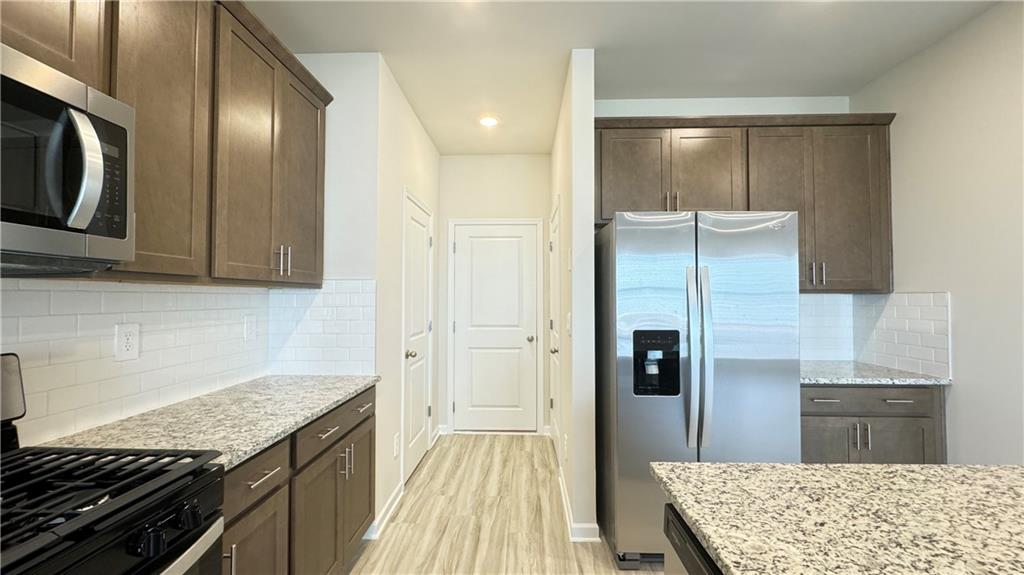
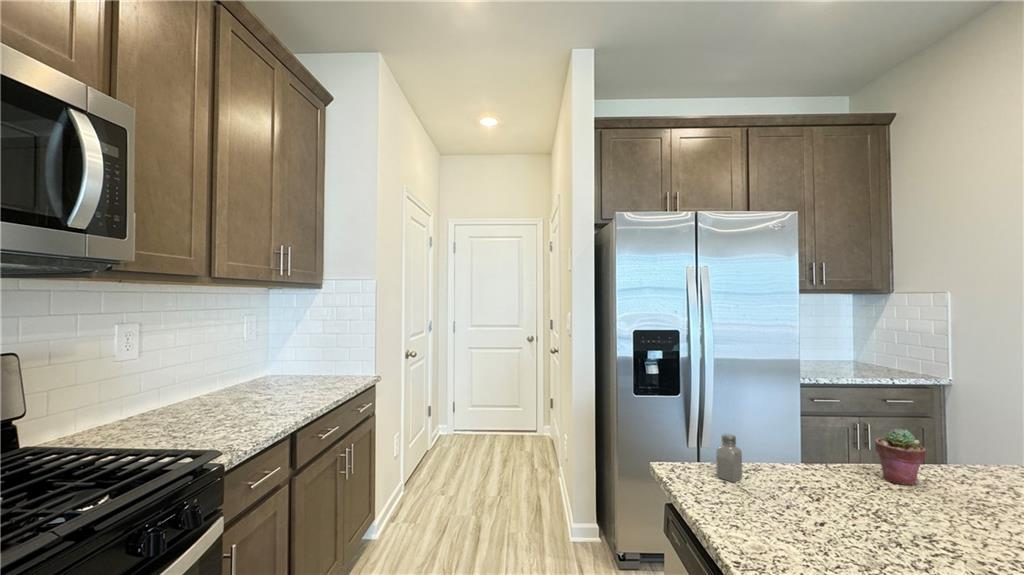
+ potted succulent (899, 454)
+ saltshaker (729, 456)
